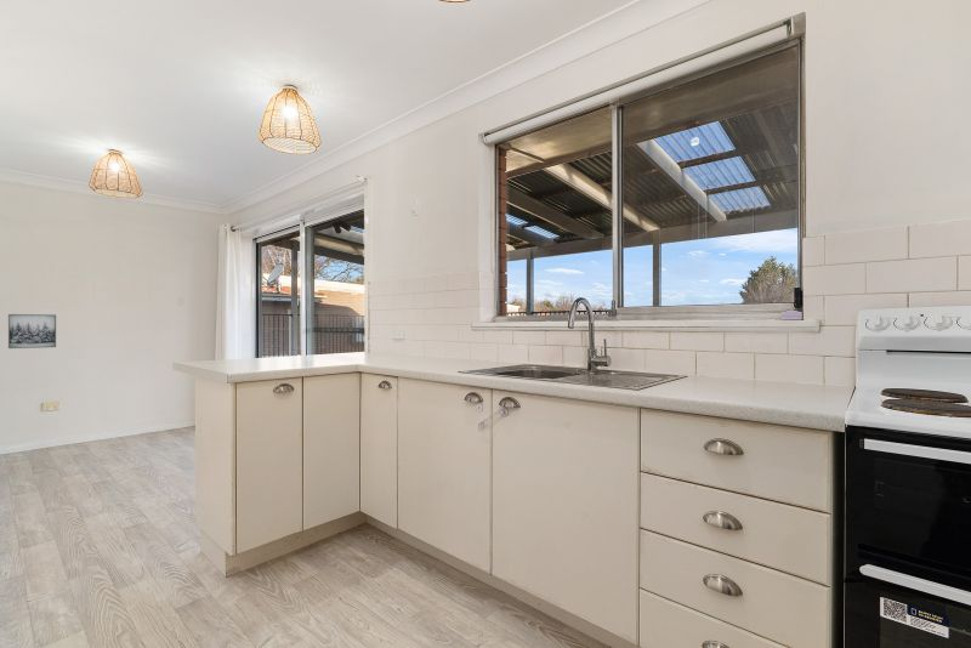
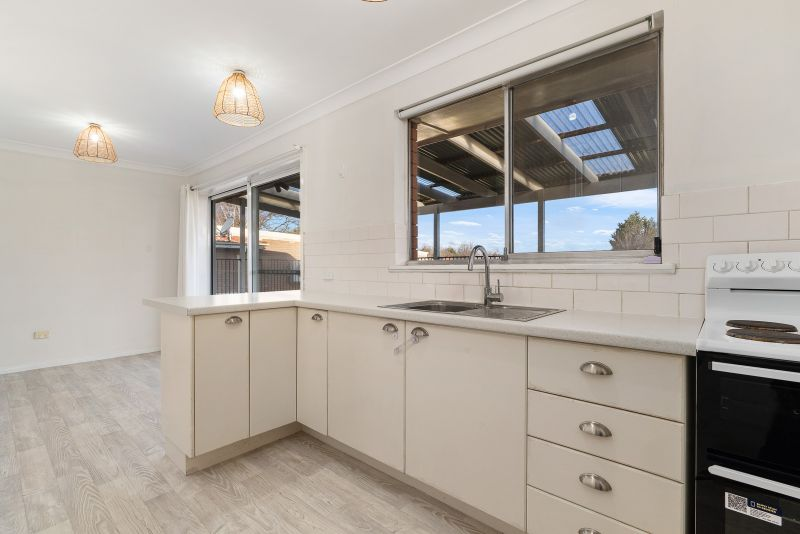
- wall art (33, 330)
